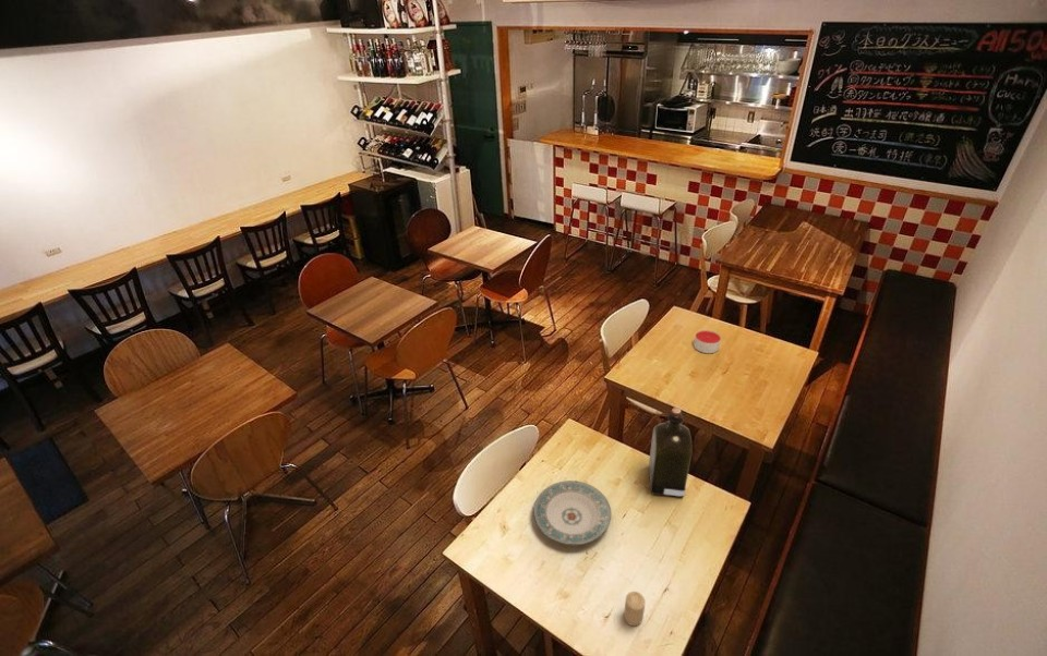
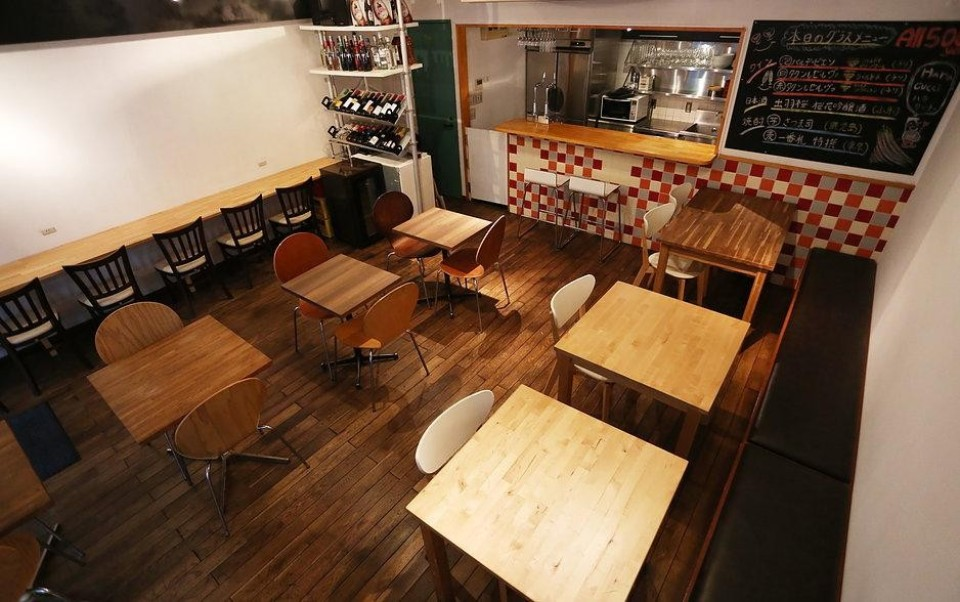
- liquor (671, 447)
- candle (707, 341)
- candle (634, 607)
- plate (571, 513)
